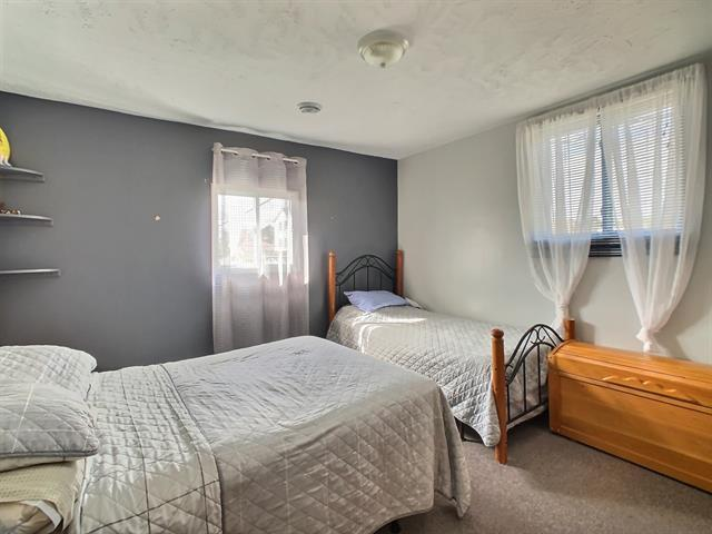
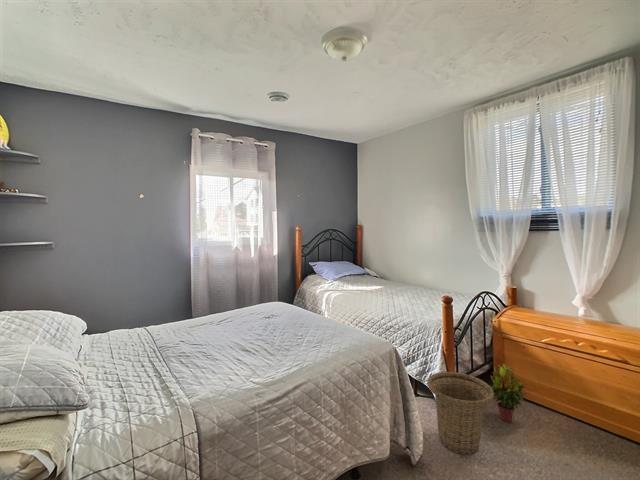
+ potted plant (505, 391)
+ basket (458, 413)
